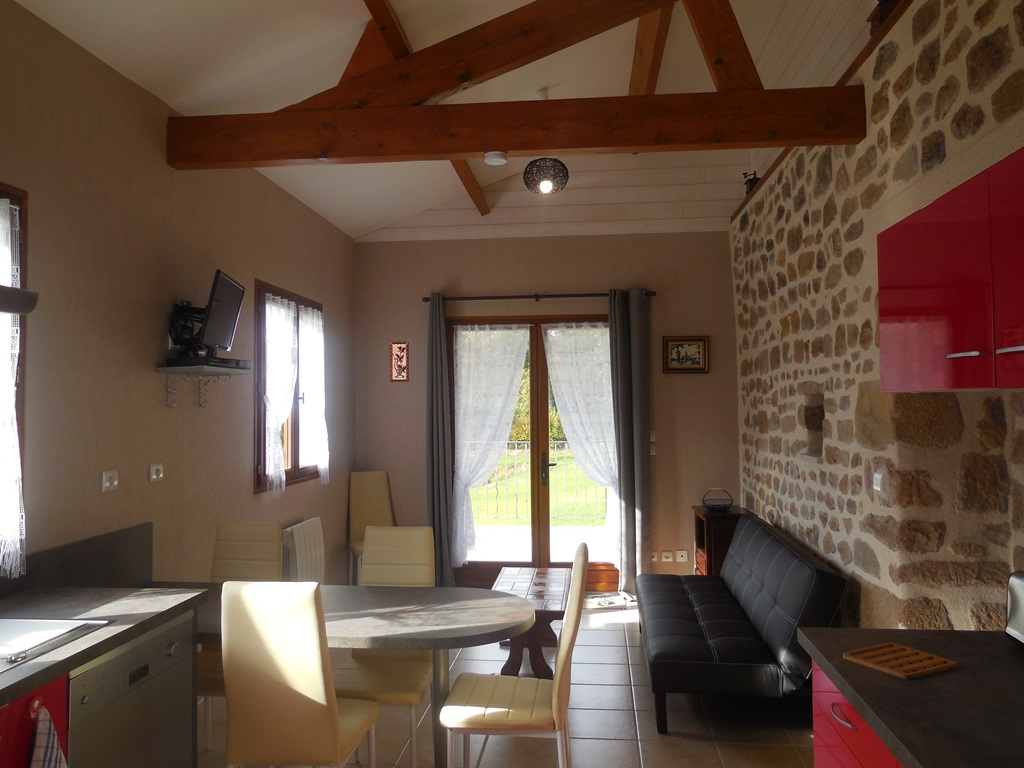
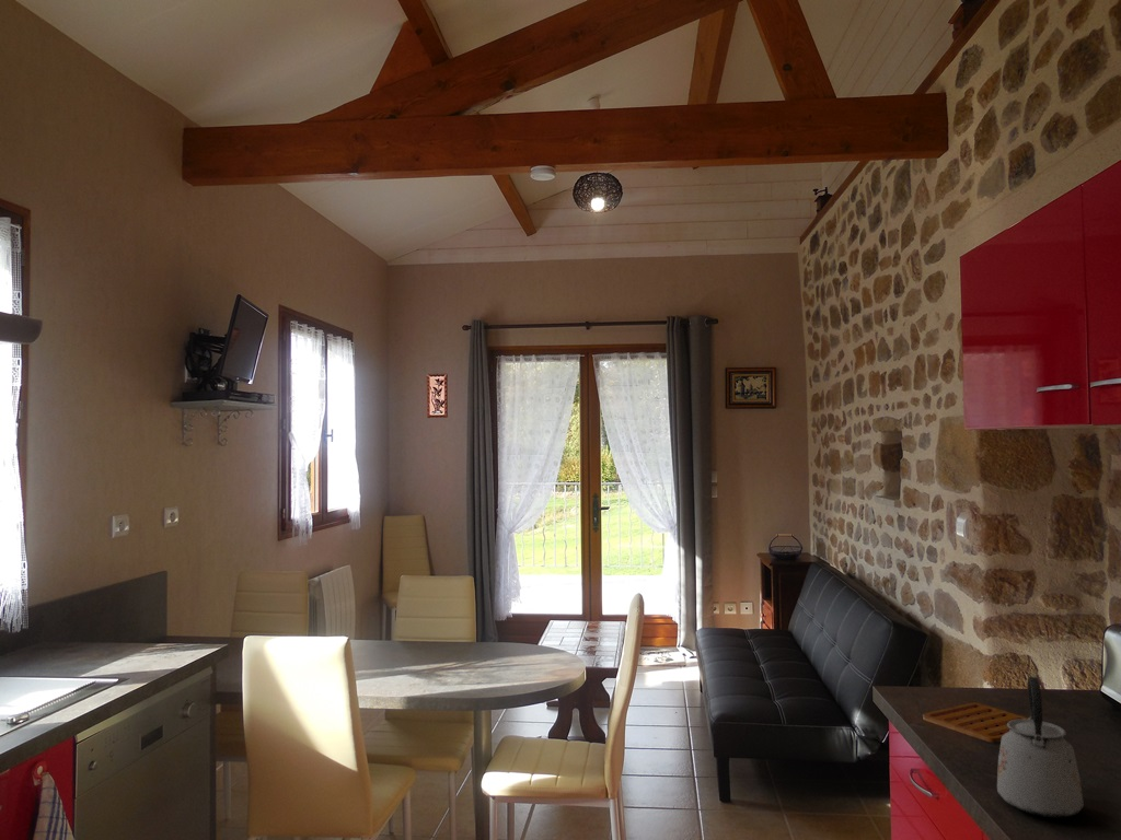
+ kettle (1036, 738)
